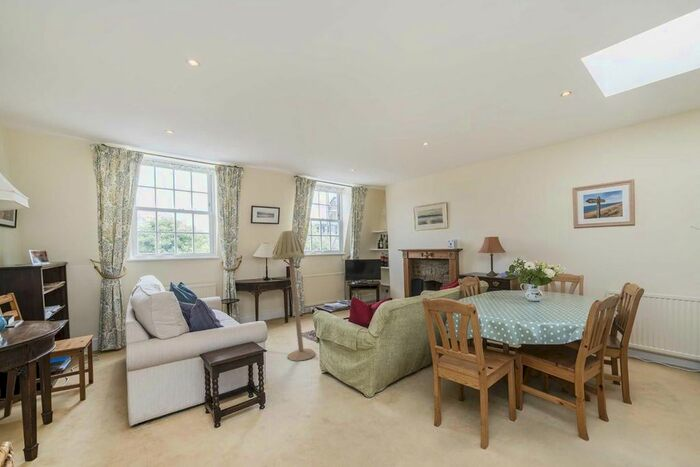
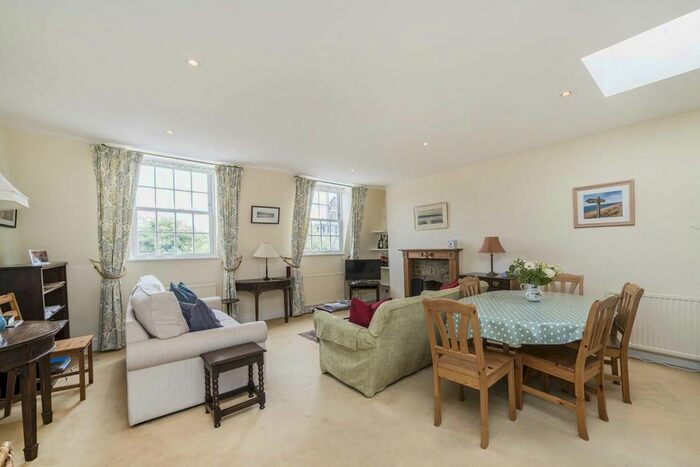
- floor lamp (293, 292)
